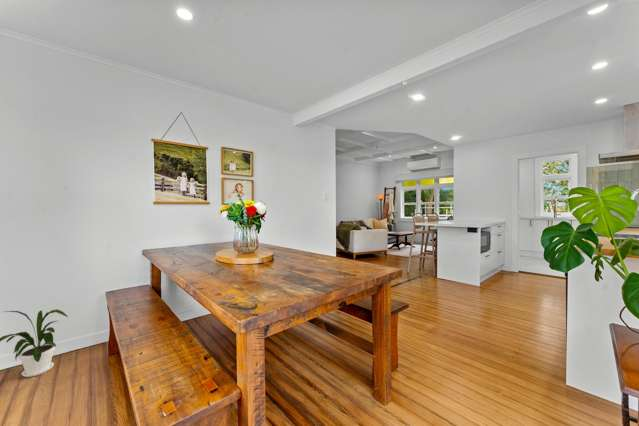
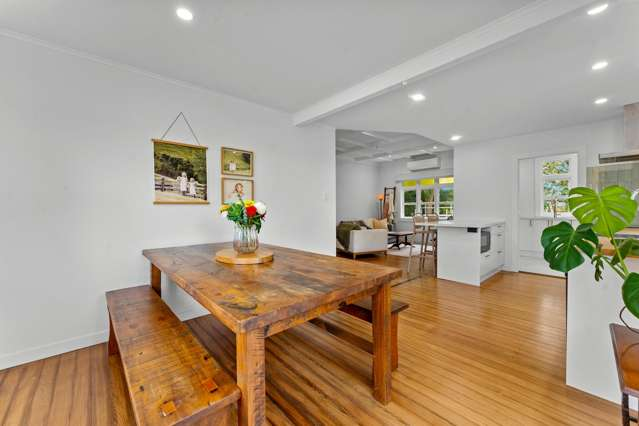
- house plant (33, 339)
